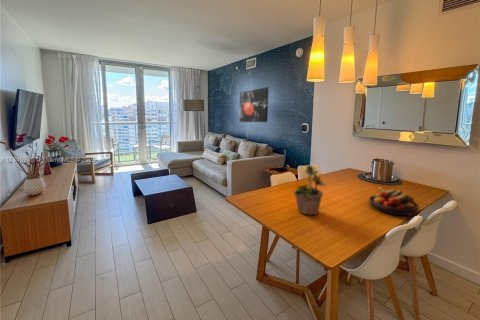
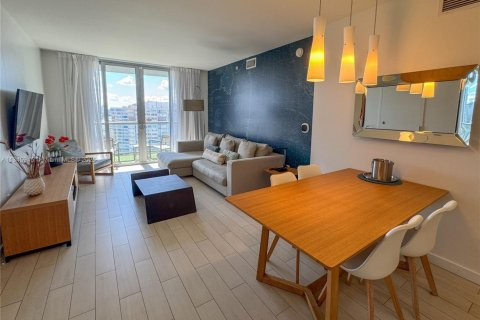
- fruit bowl (392, 199)
- wall art (252, 106)
- potted plant (307, 185)
